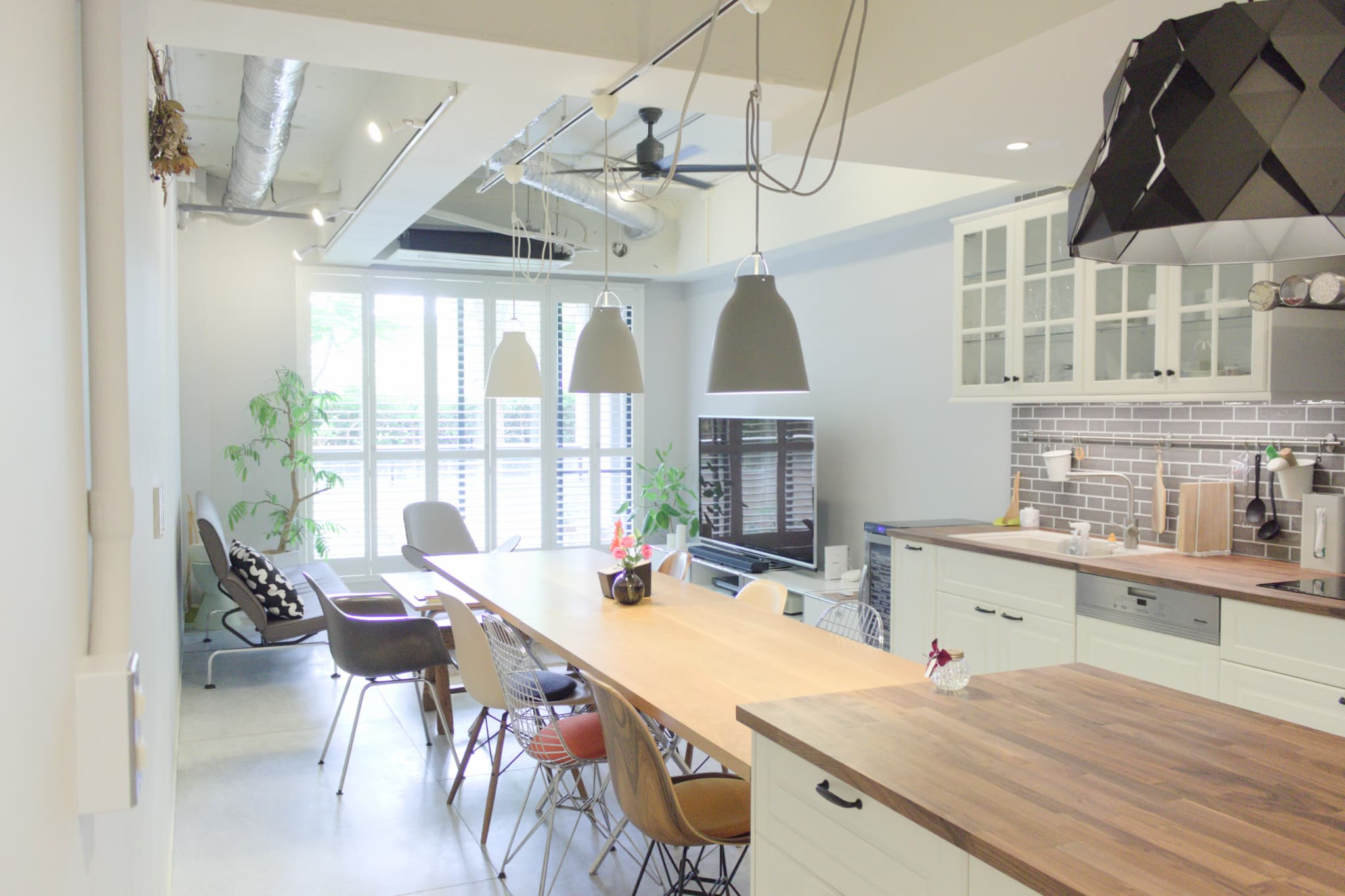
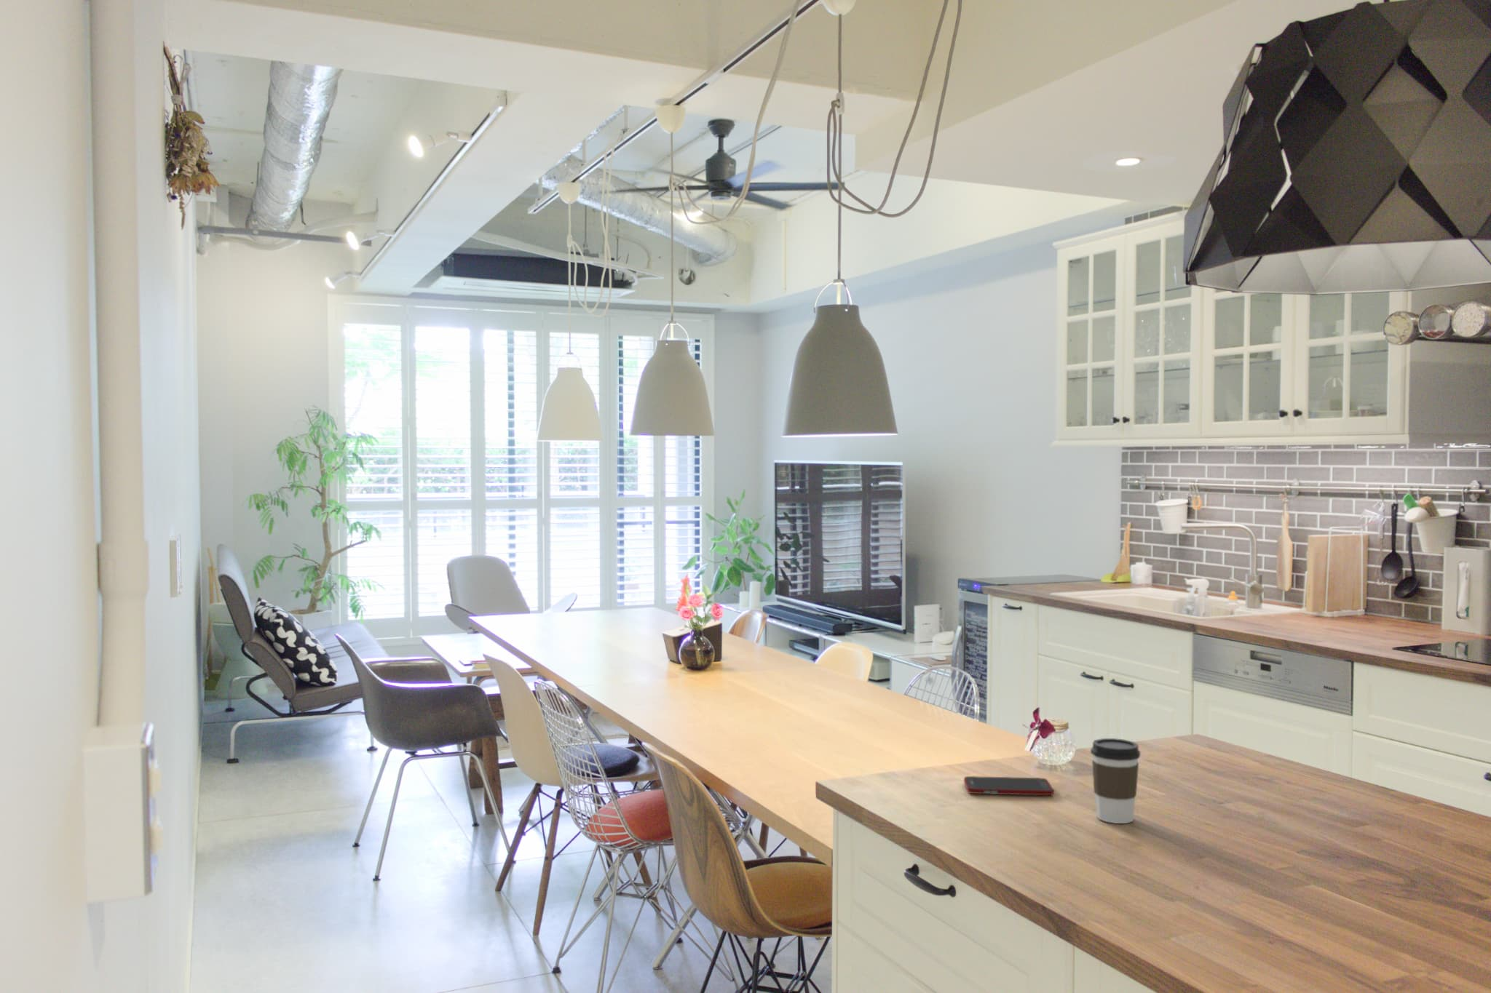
+ coffee cup (1114, 780)
+ cell phone (1008, 786)
